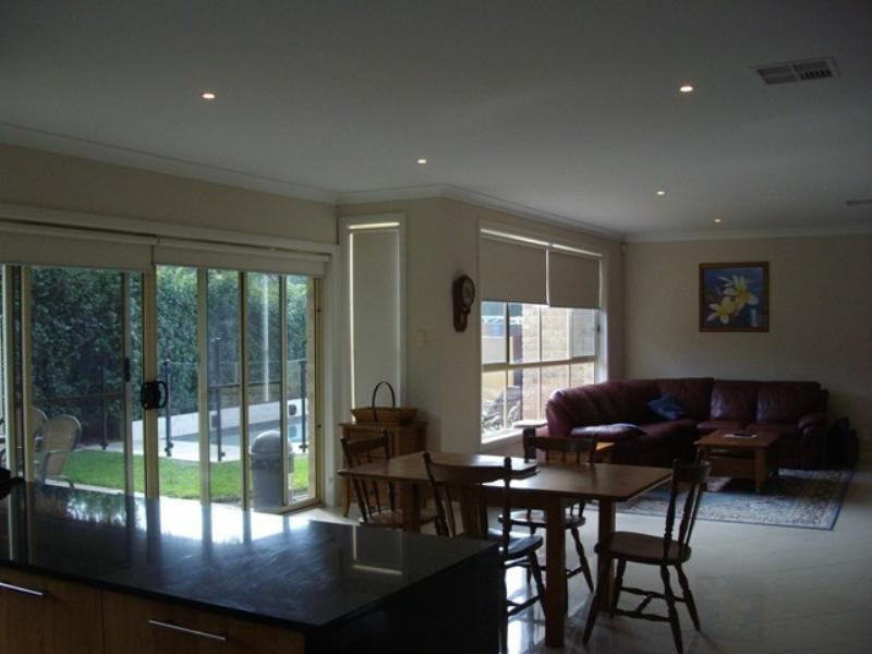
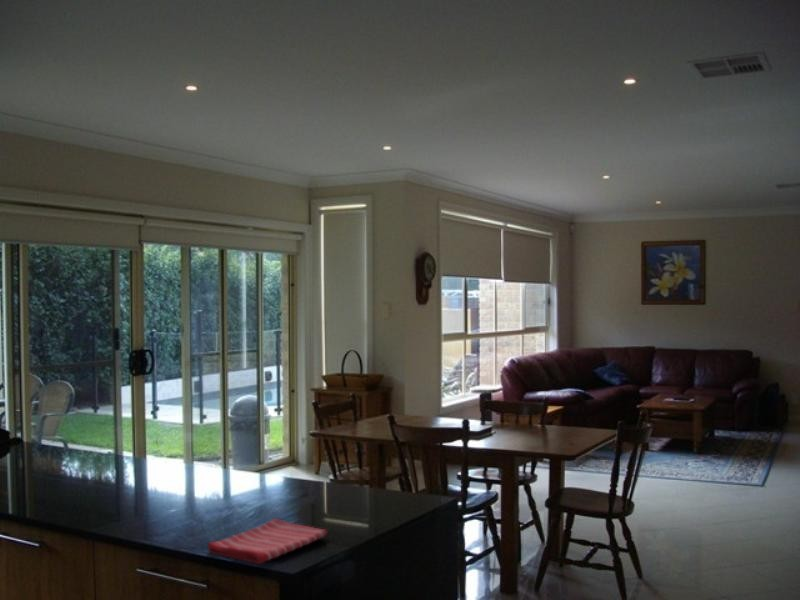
+ dish towel (268, 539)
